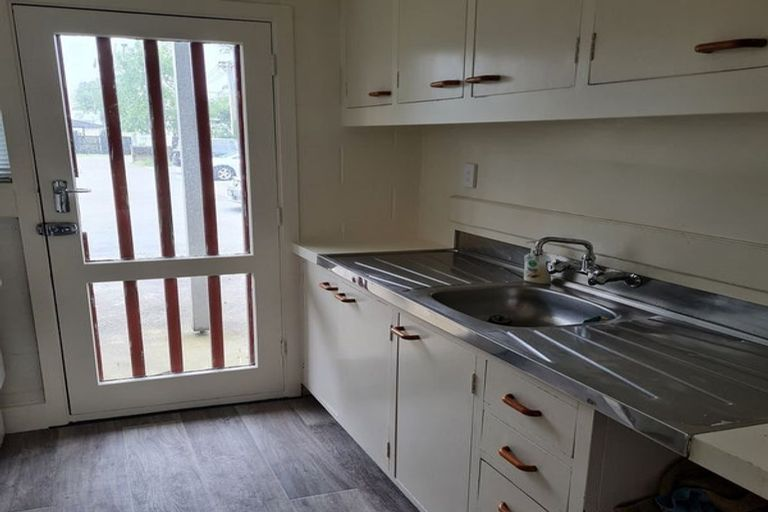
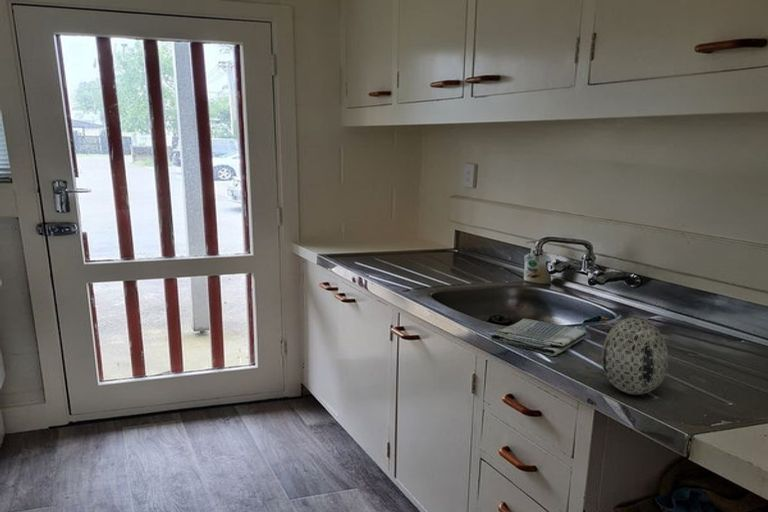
+ dish towel (539, 333)
+ decorative egg (634, 355)
